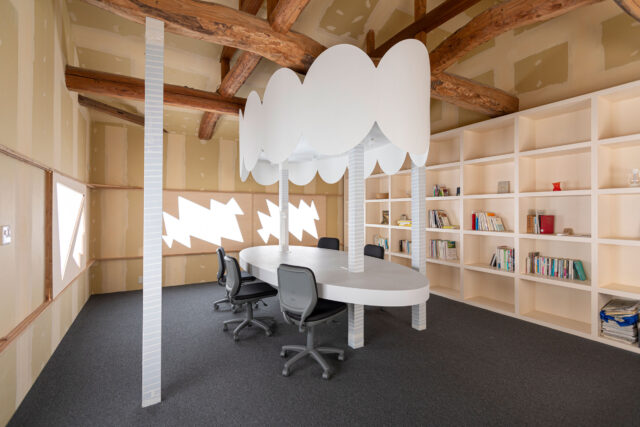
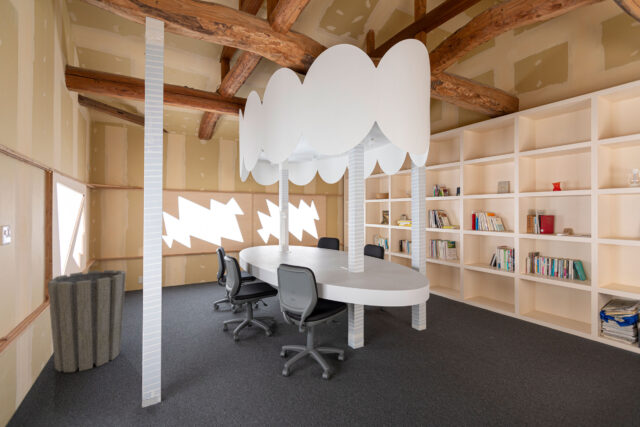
+ trash can (89, 317)
